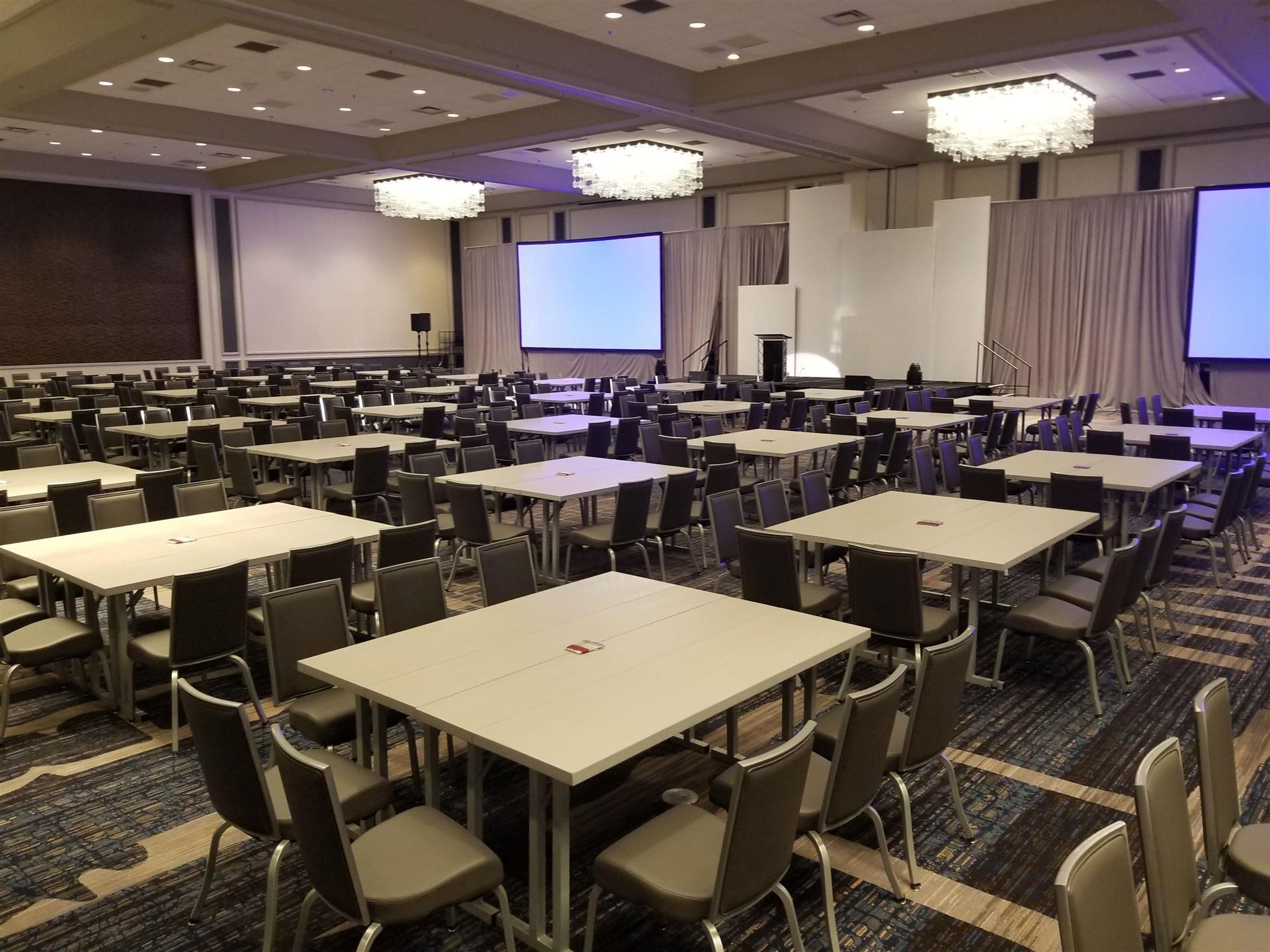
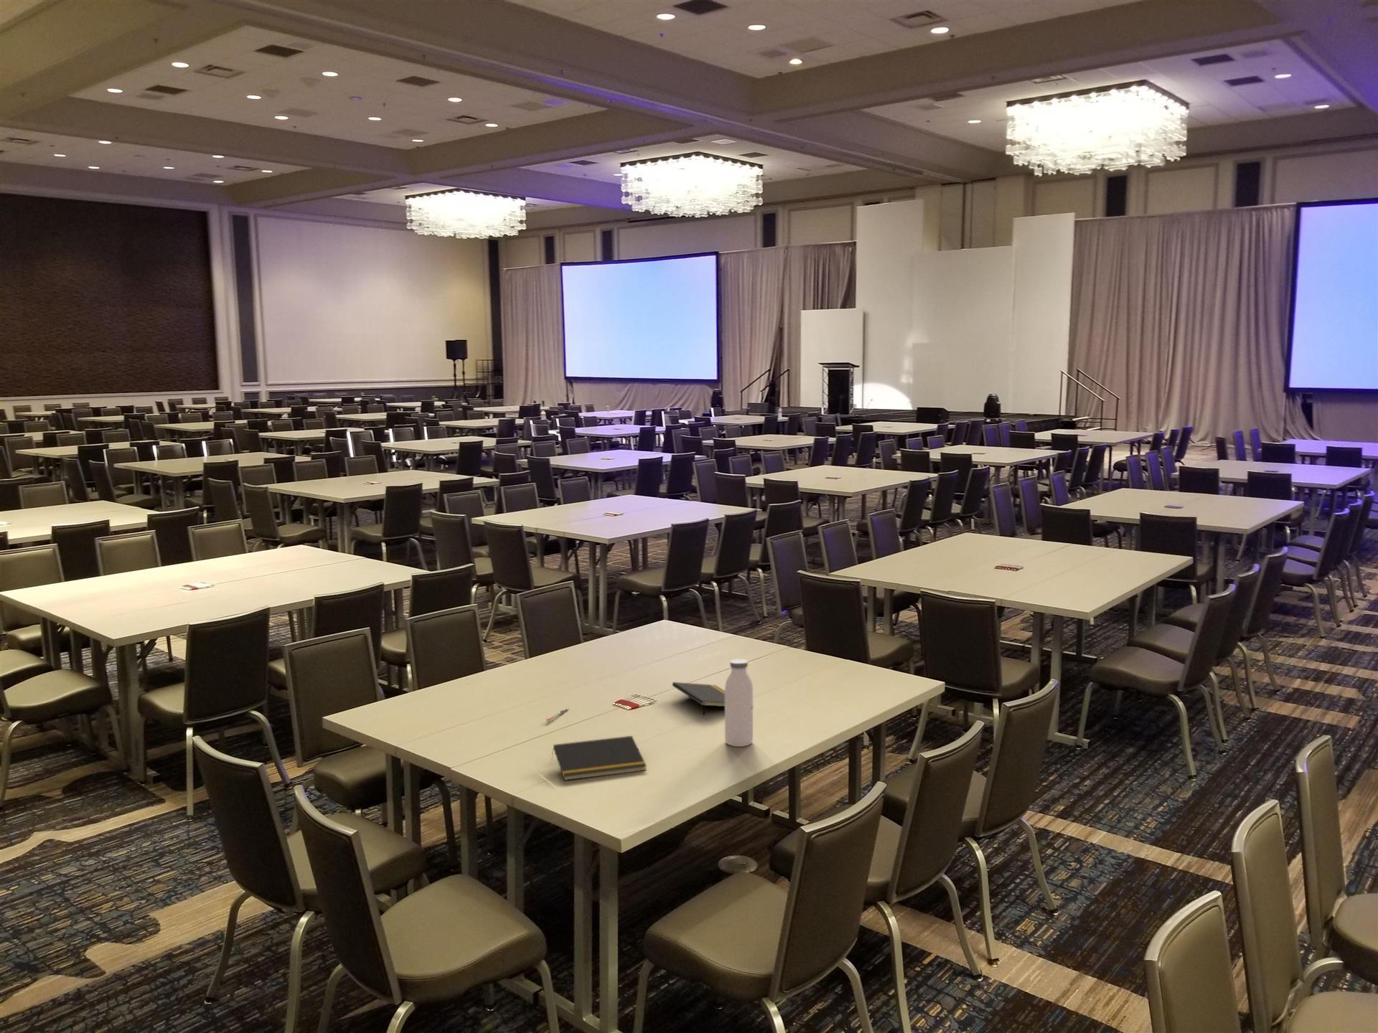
+ notepad (599, 756)
+ notepad (709, 694)
+ water bottle (739, 702)
+ pen (558, 713)
